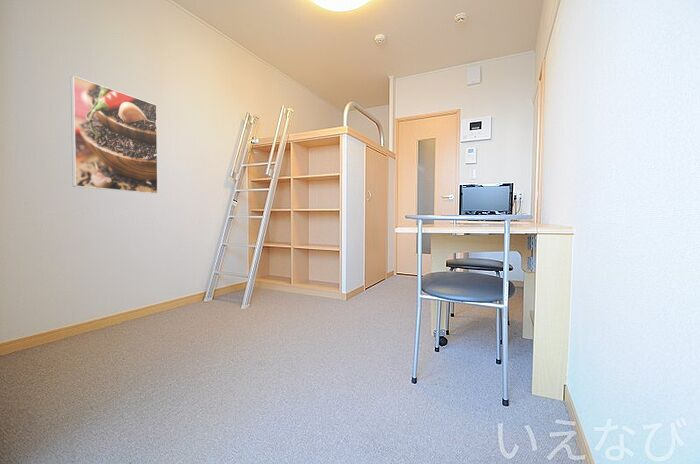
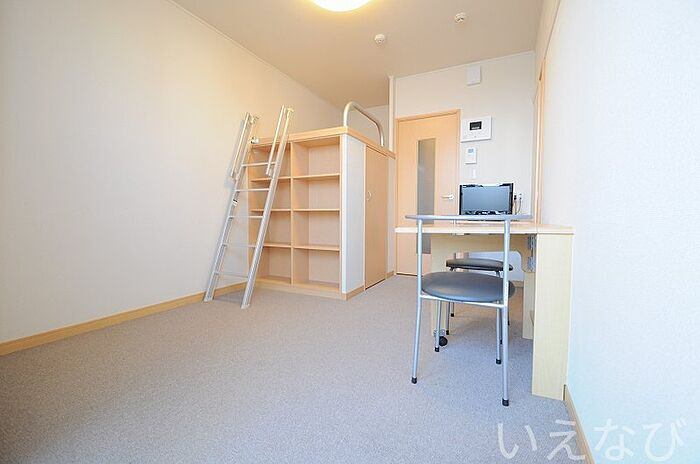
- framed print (119, 141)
